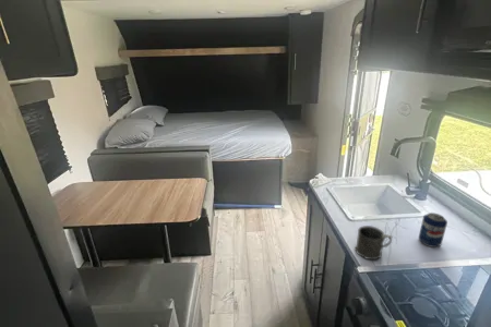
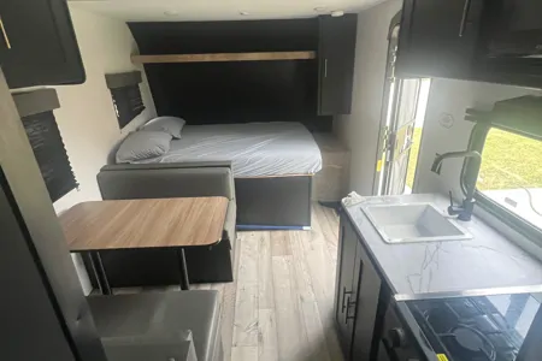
- beverage can (432, 229)
- mug (372, 242)
